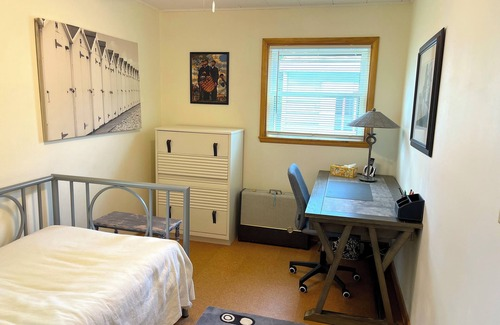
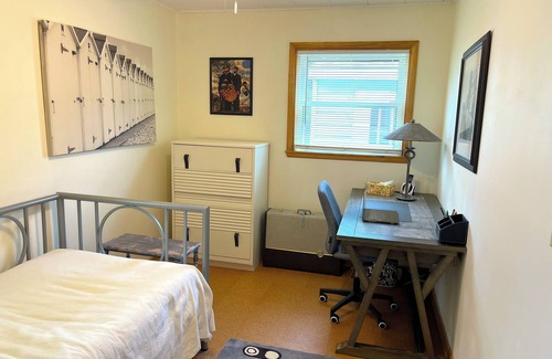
+ laptop (378, 209)
